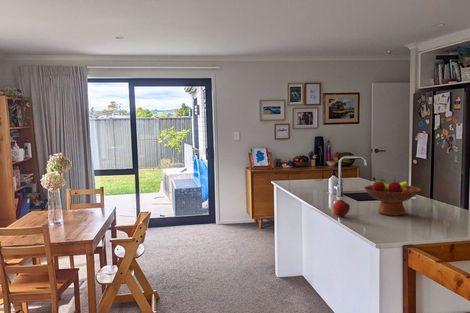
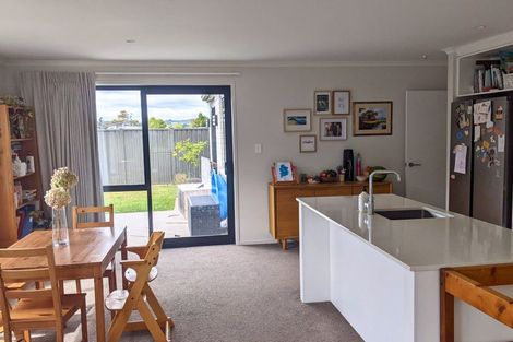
- fruit bowl (391, 195)
- apple (341, 208)
